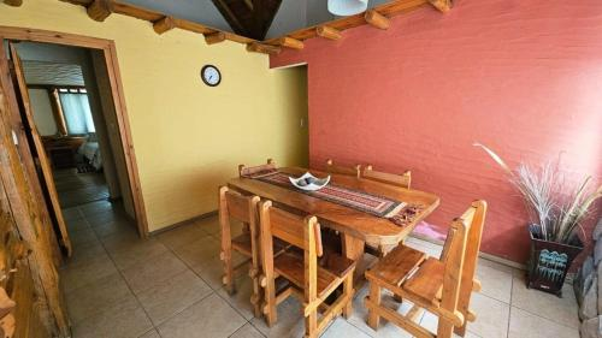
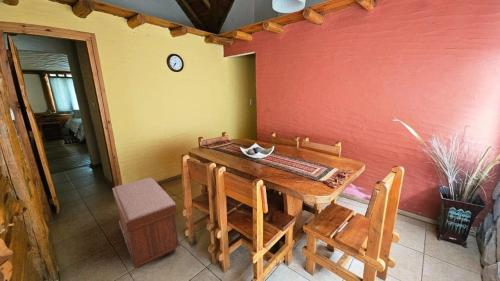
+ bench (144, 216)
